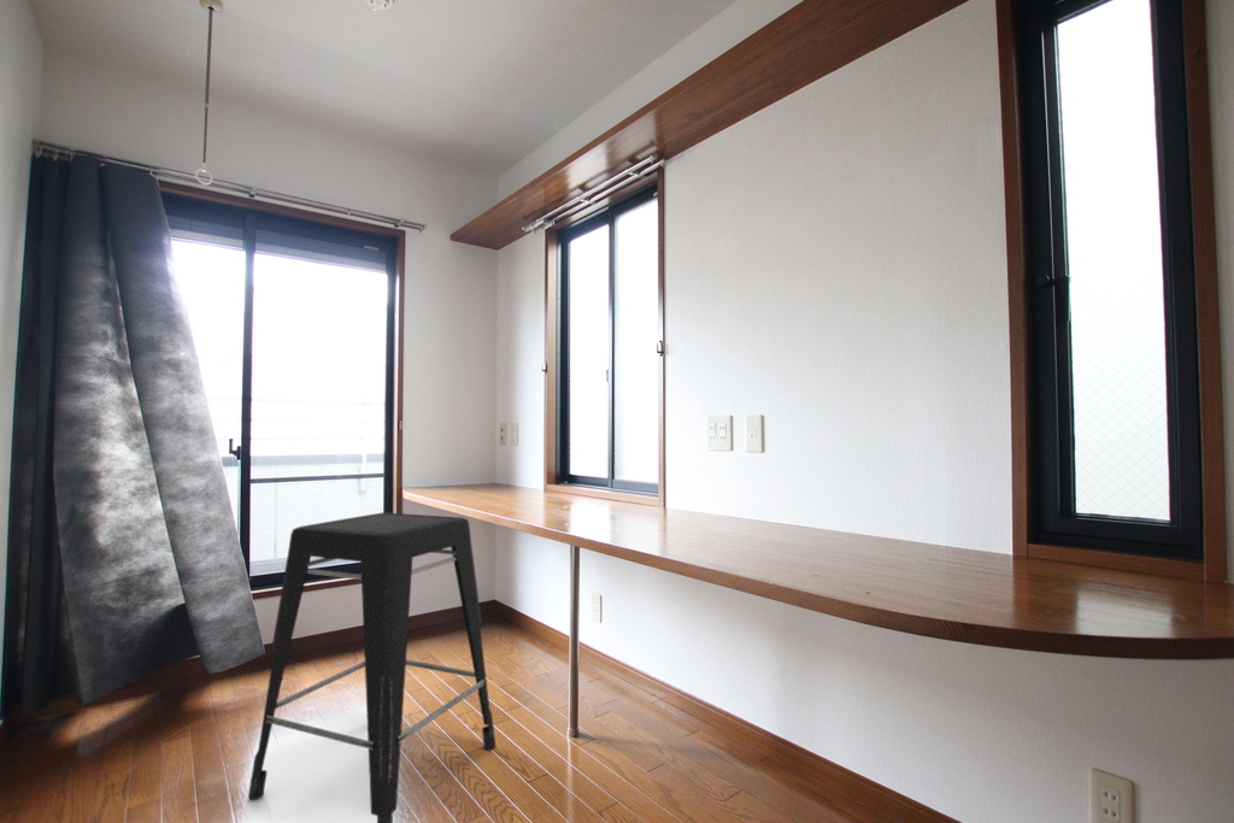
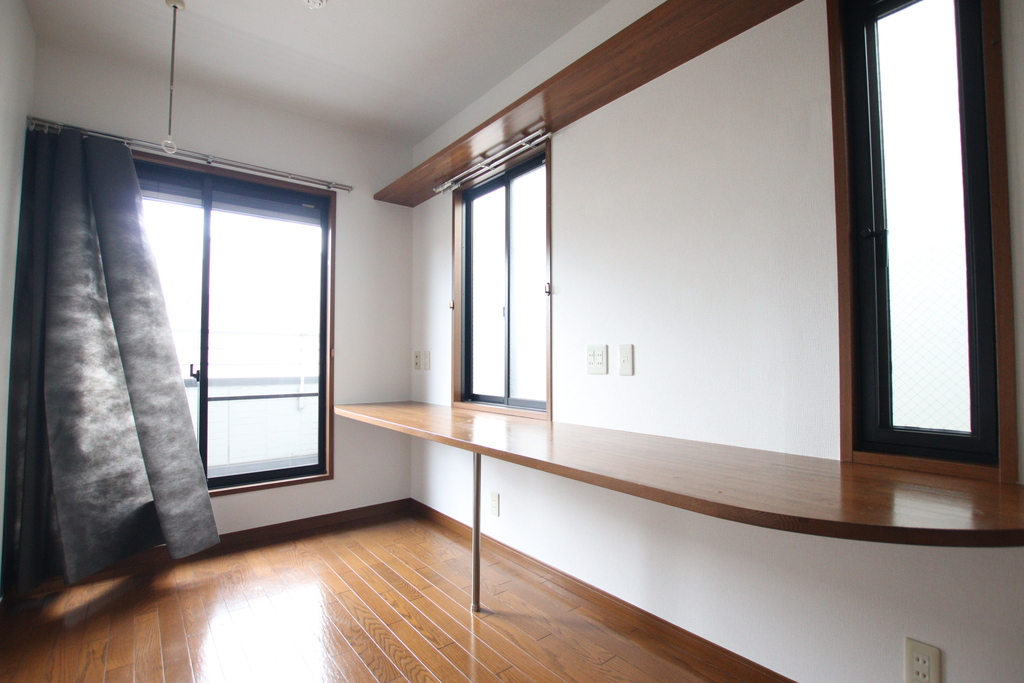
- stool (383, 645)
